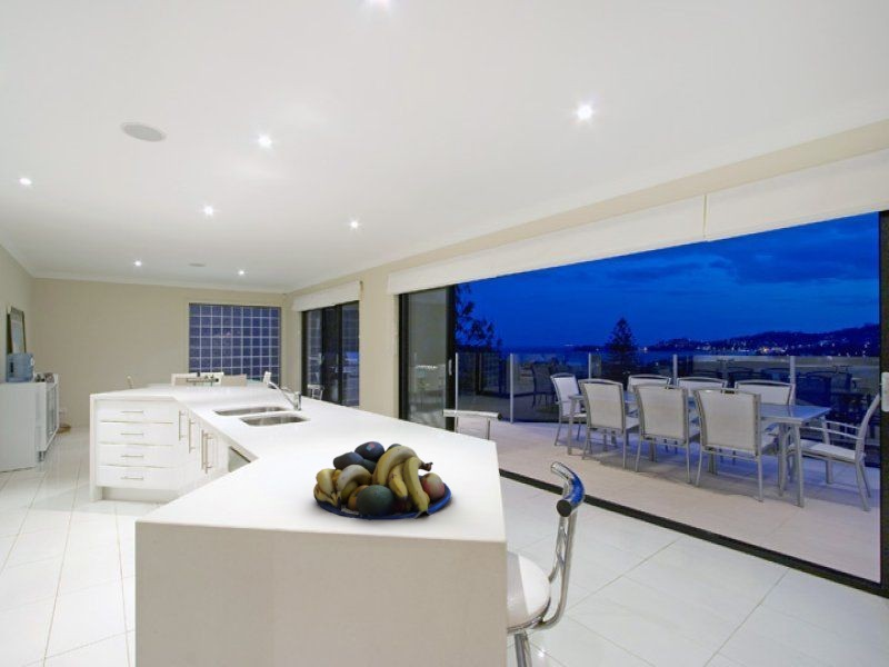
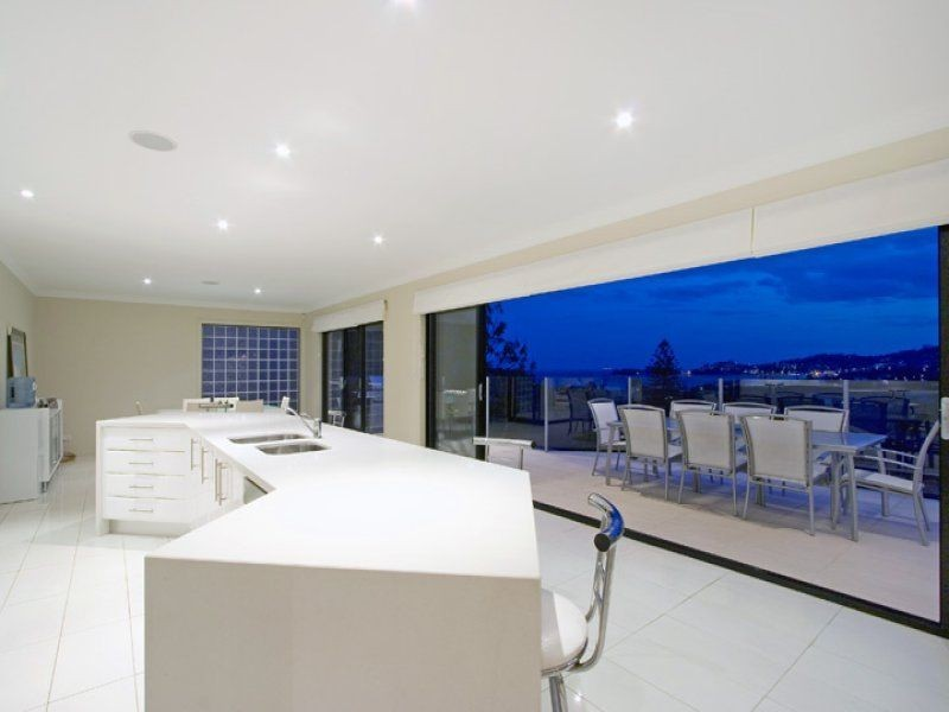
- fruit bowl (386, 471)
